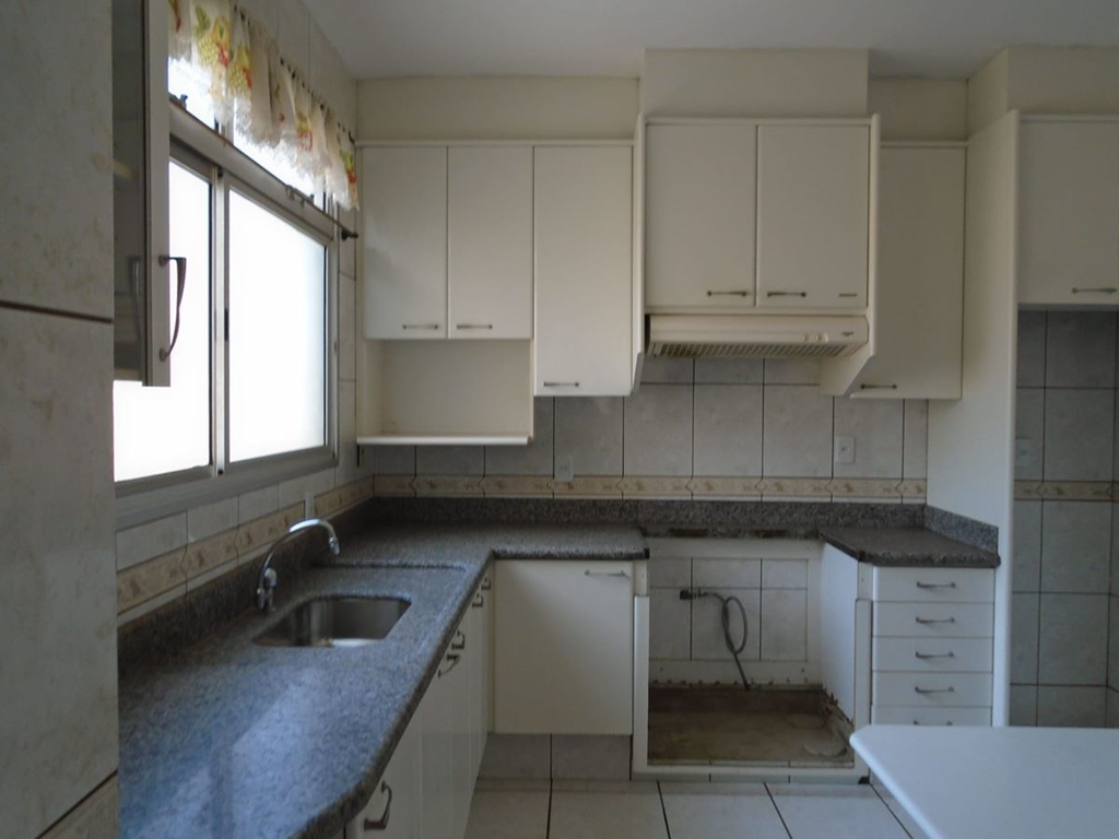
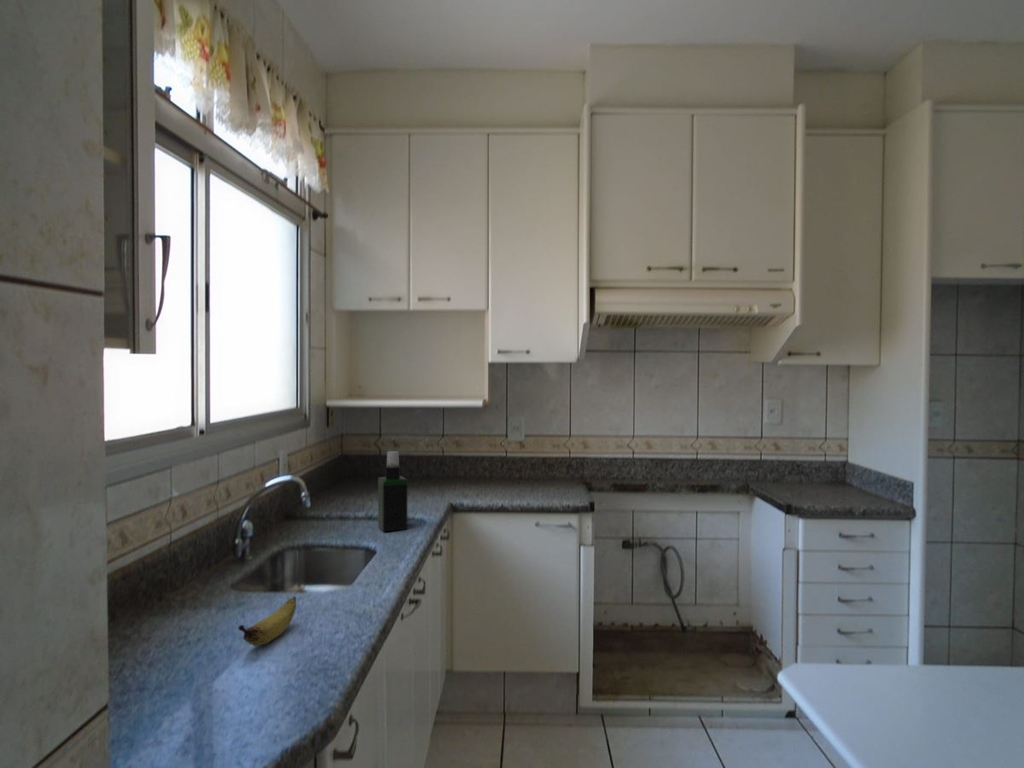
+ spray bottle (392, 489)
+ banana (269, 622)
